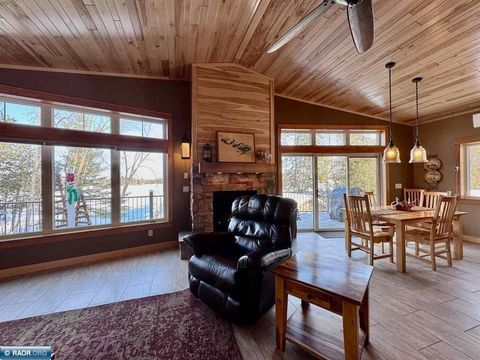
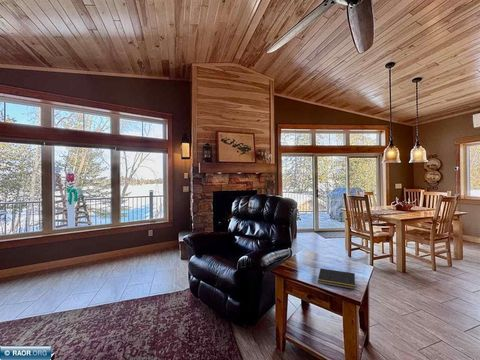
+ notepad (336, 278)
